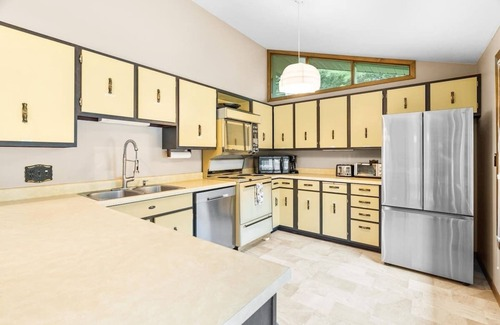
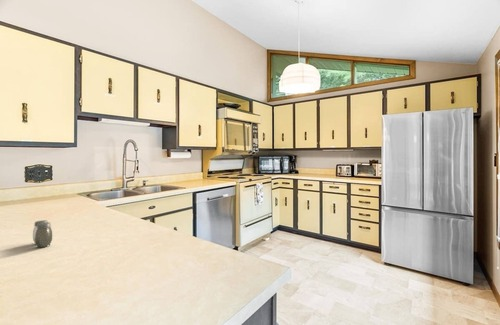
+ salt and pepper shaker (42, 233)
